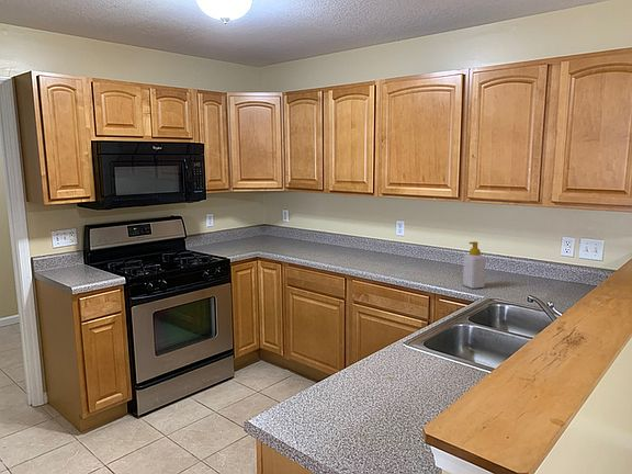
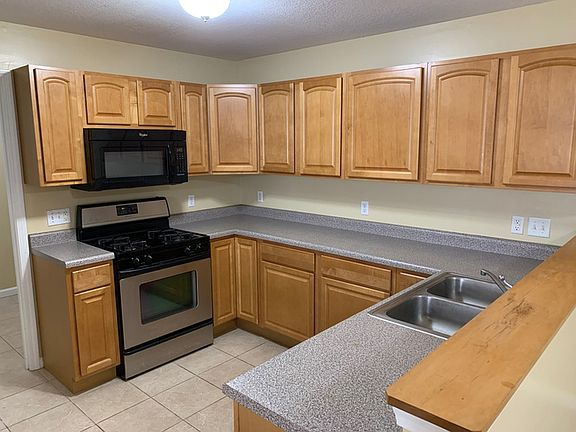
- soap bottle (474, 264)
